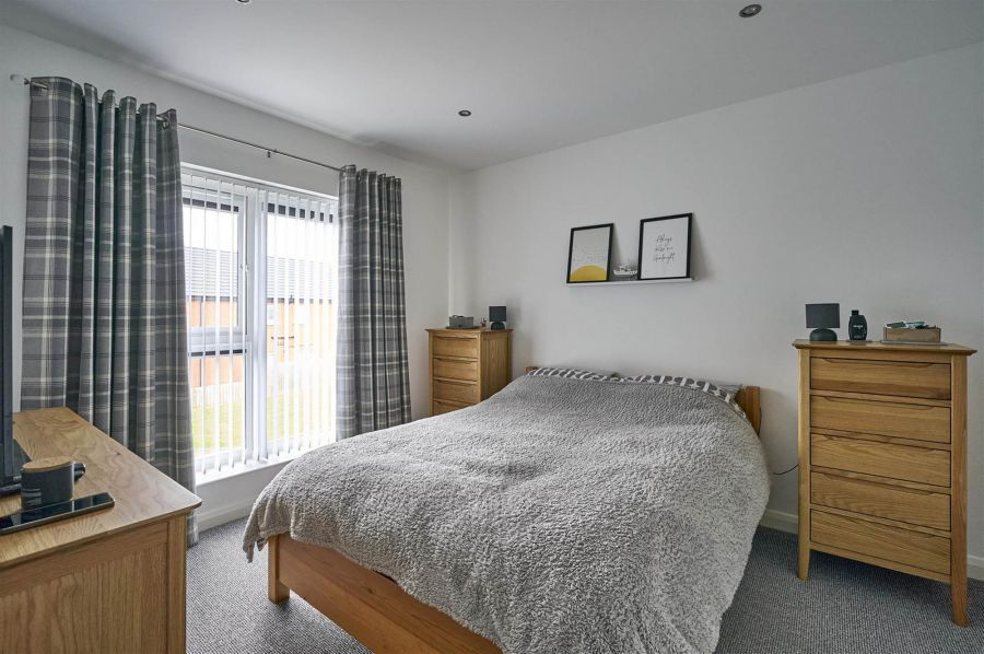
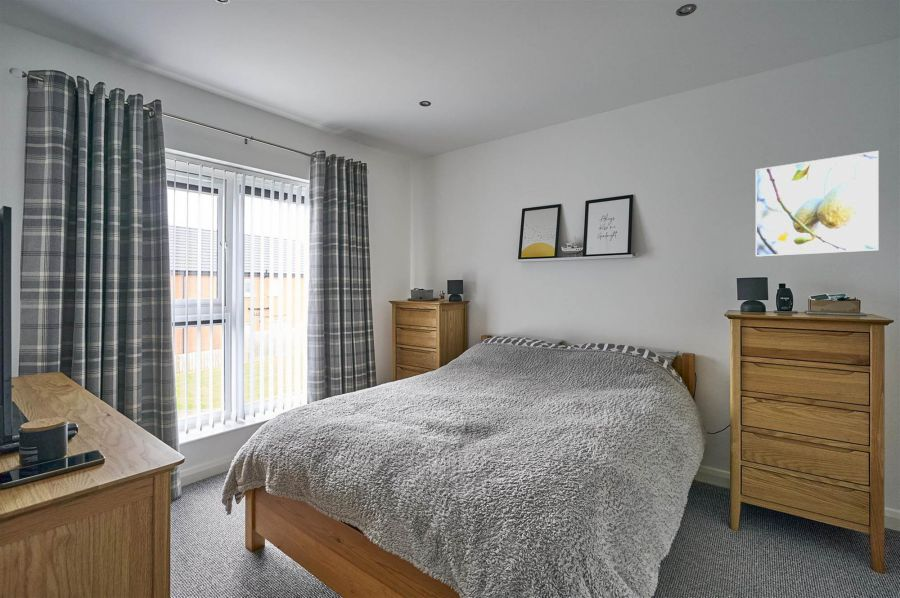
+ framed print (812, 207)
